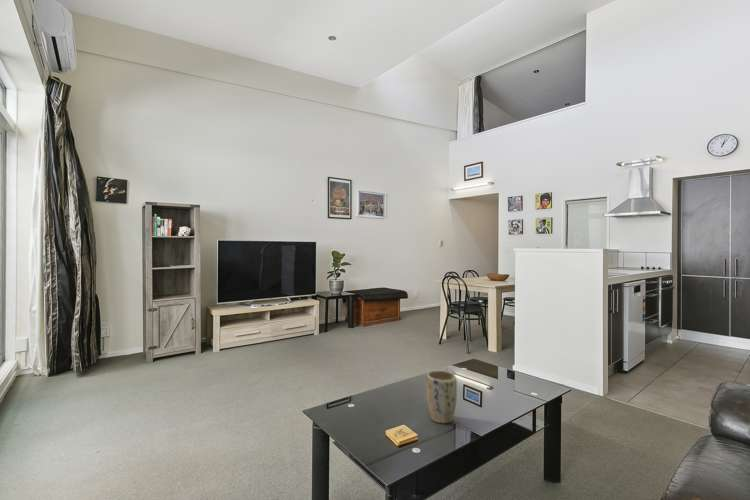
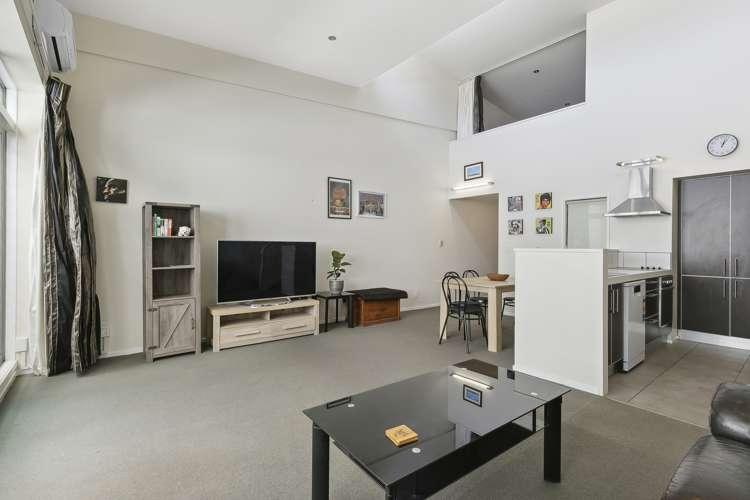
- plant pot (441, 396)
